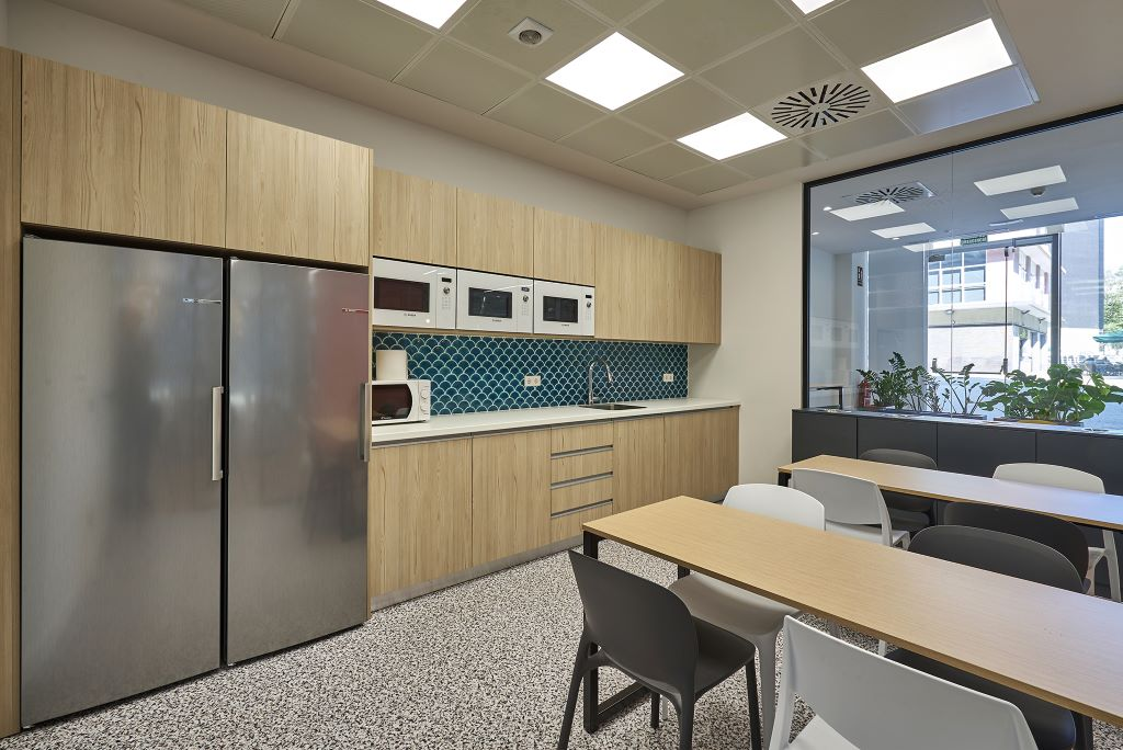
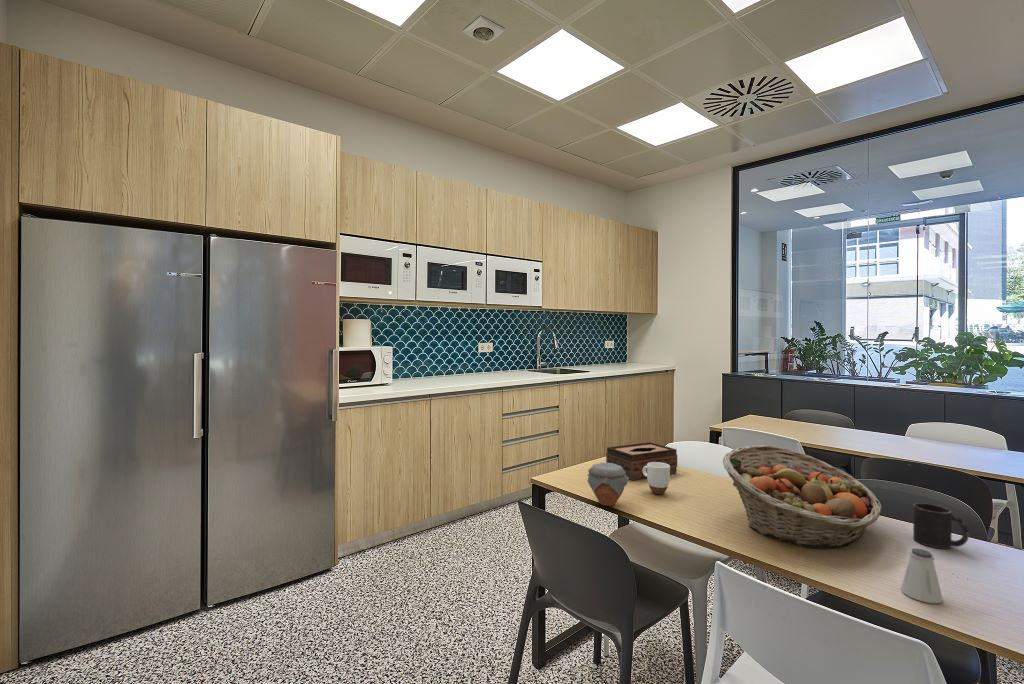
+ jar (607, 484)
+ mug (654, 477)
+ fruit basket (797, 491)
+ mug (940, 527)
+ tissue box (641, 459)
+ saltshaker (921, 573)
